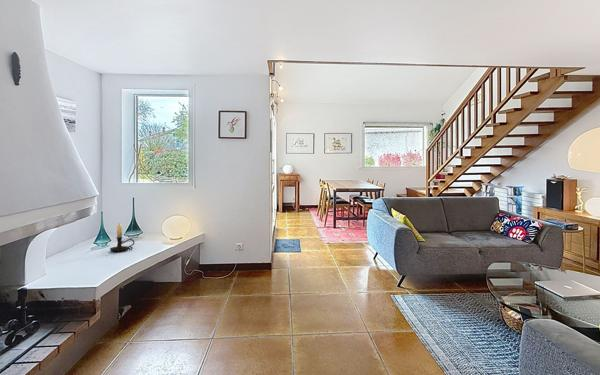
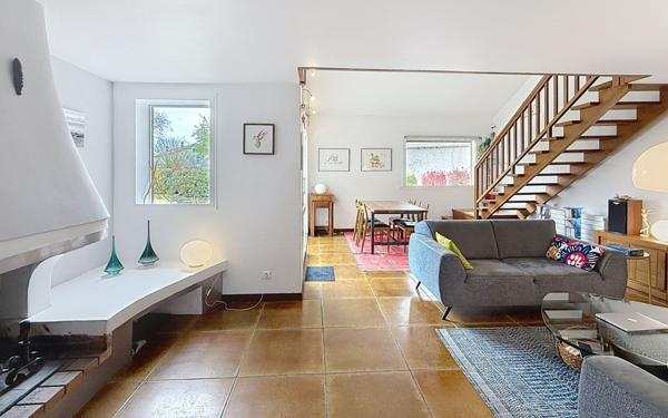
- candle holder (121, 234)
